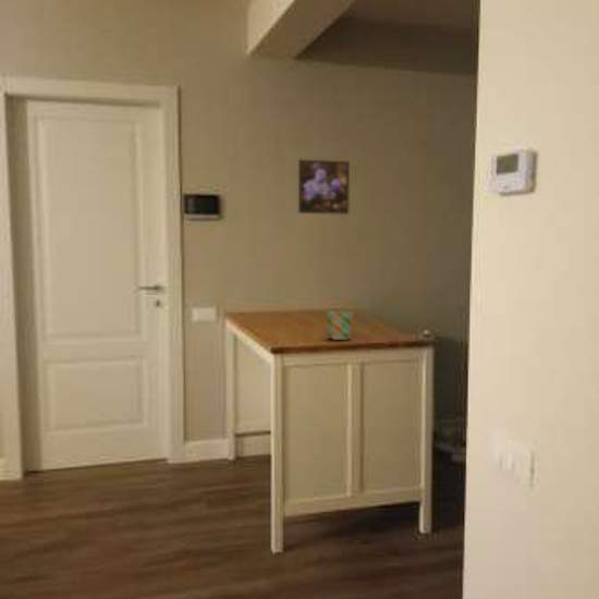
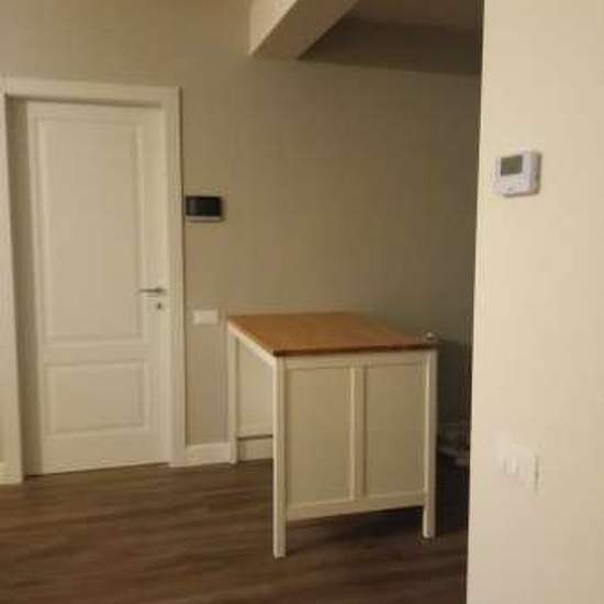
- mug (339, 325)
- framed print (323, 186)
